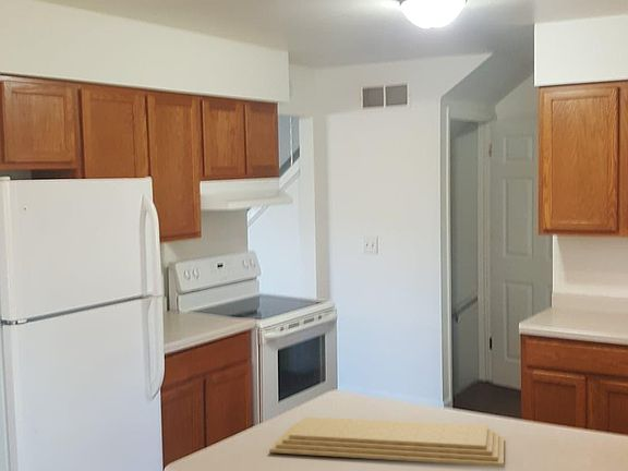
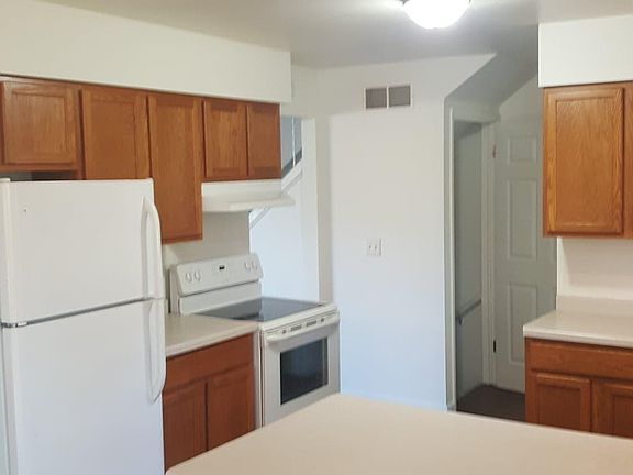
- cutting board (388, 438)
